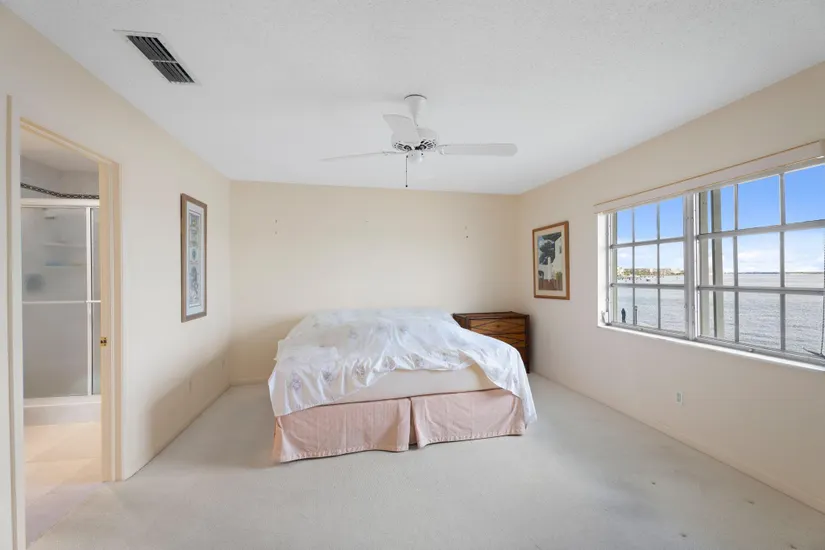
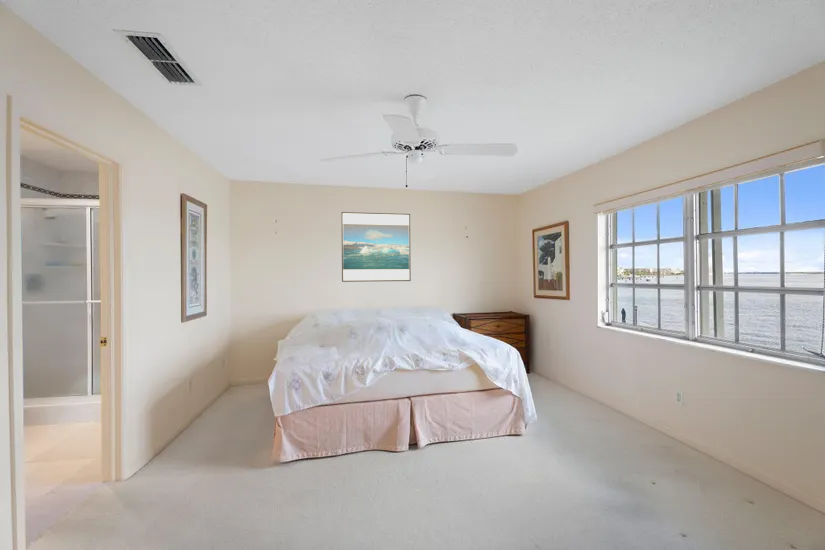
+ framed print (376, 247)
